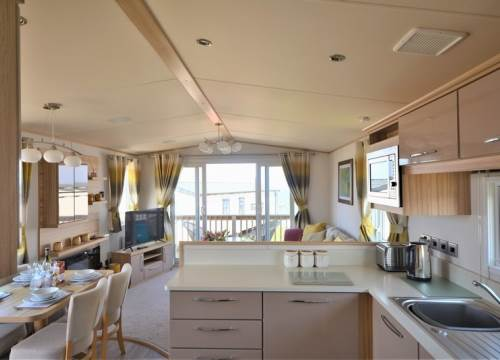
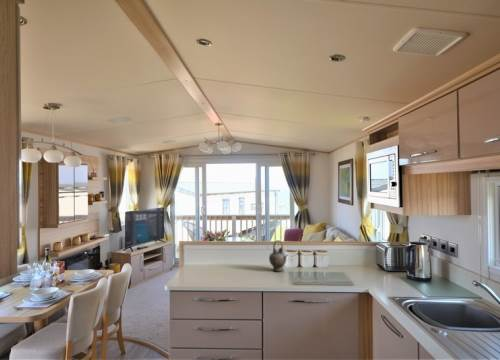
+ teapot (279, 255)
